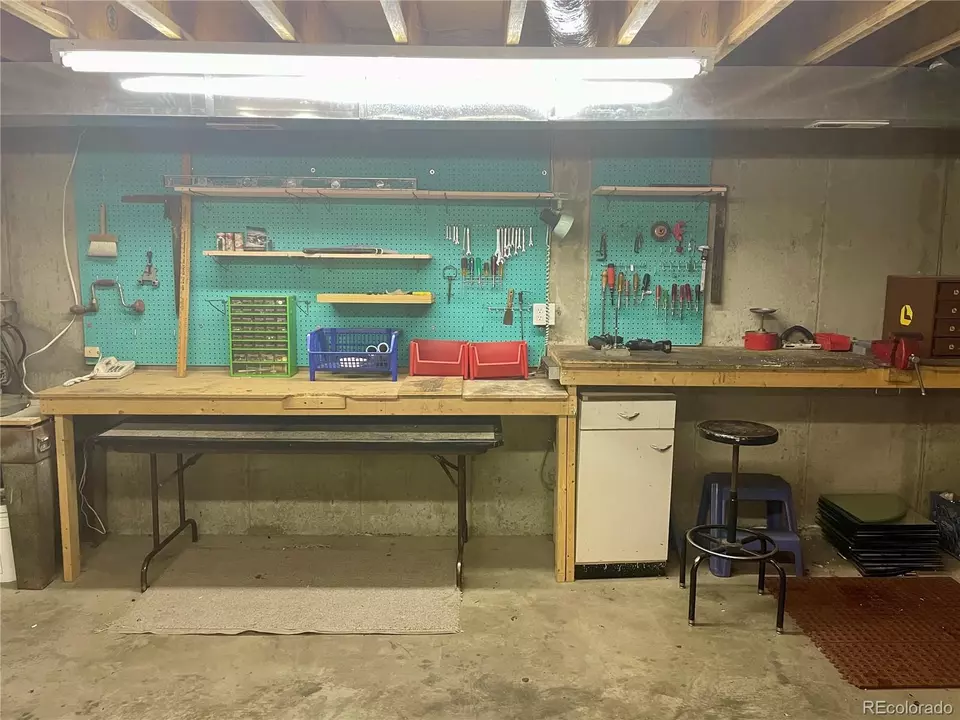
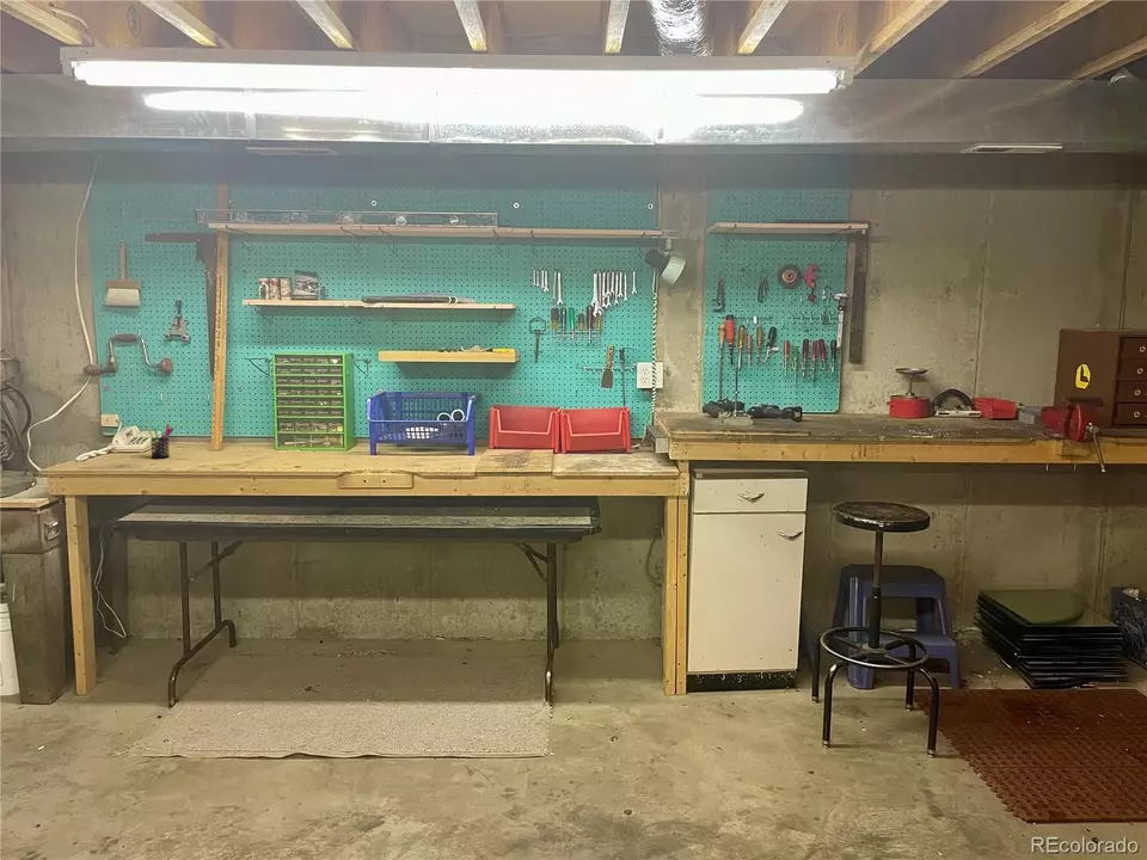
+ pen holder (160, 440)
